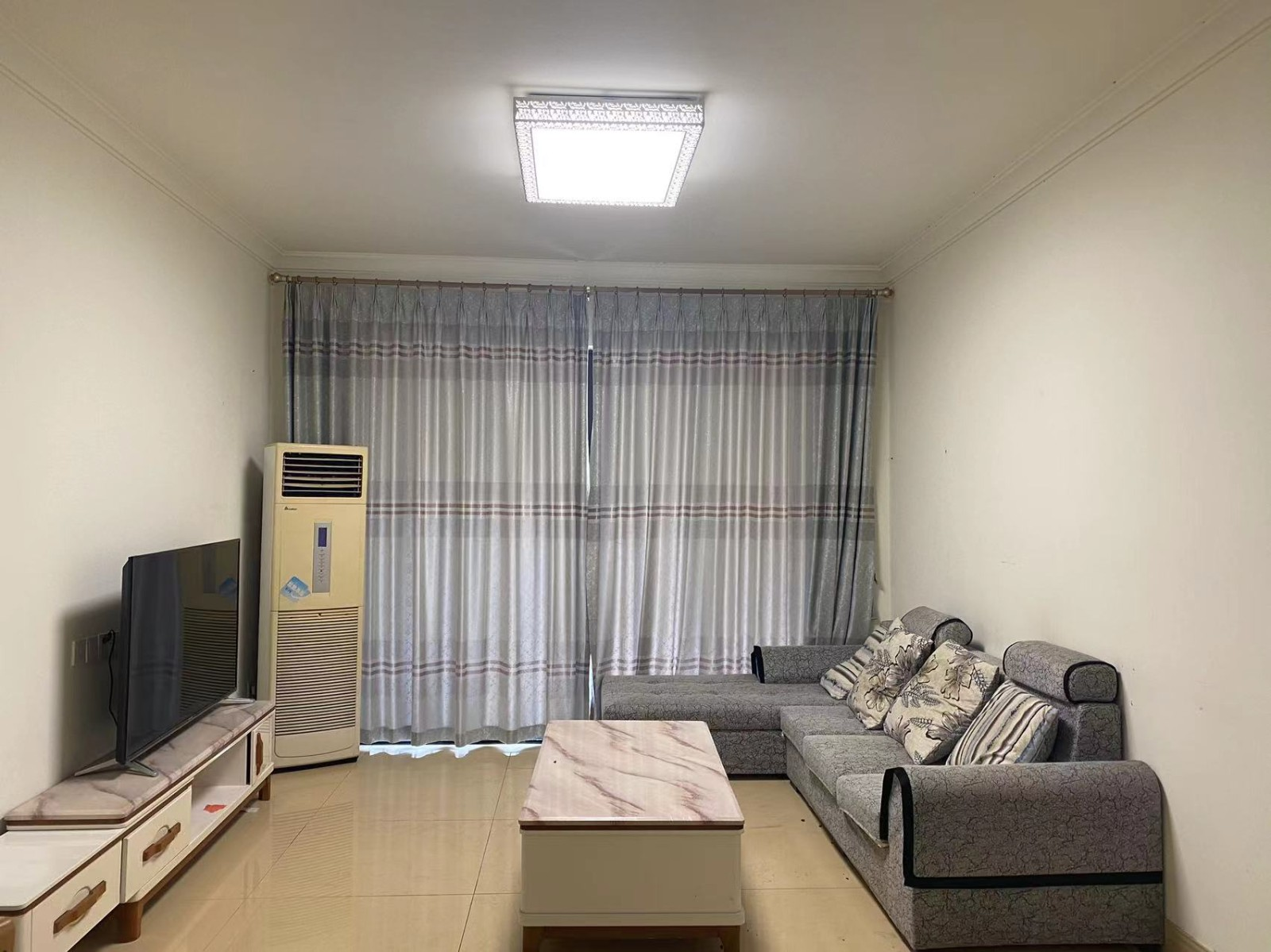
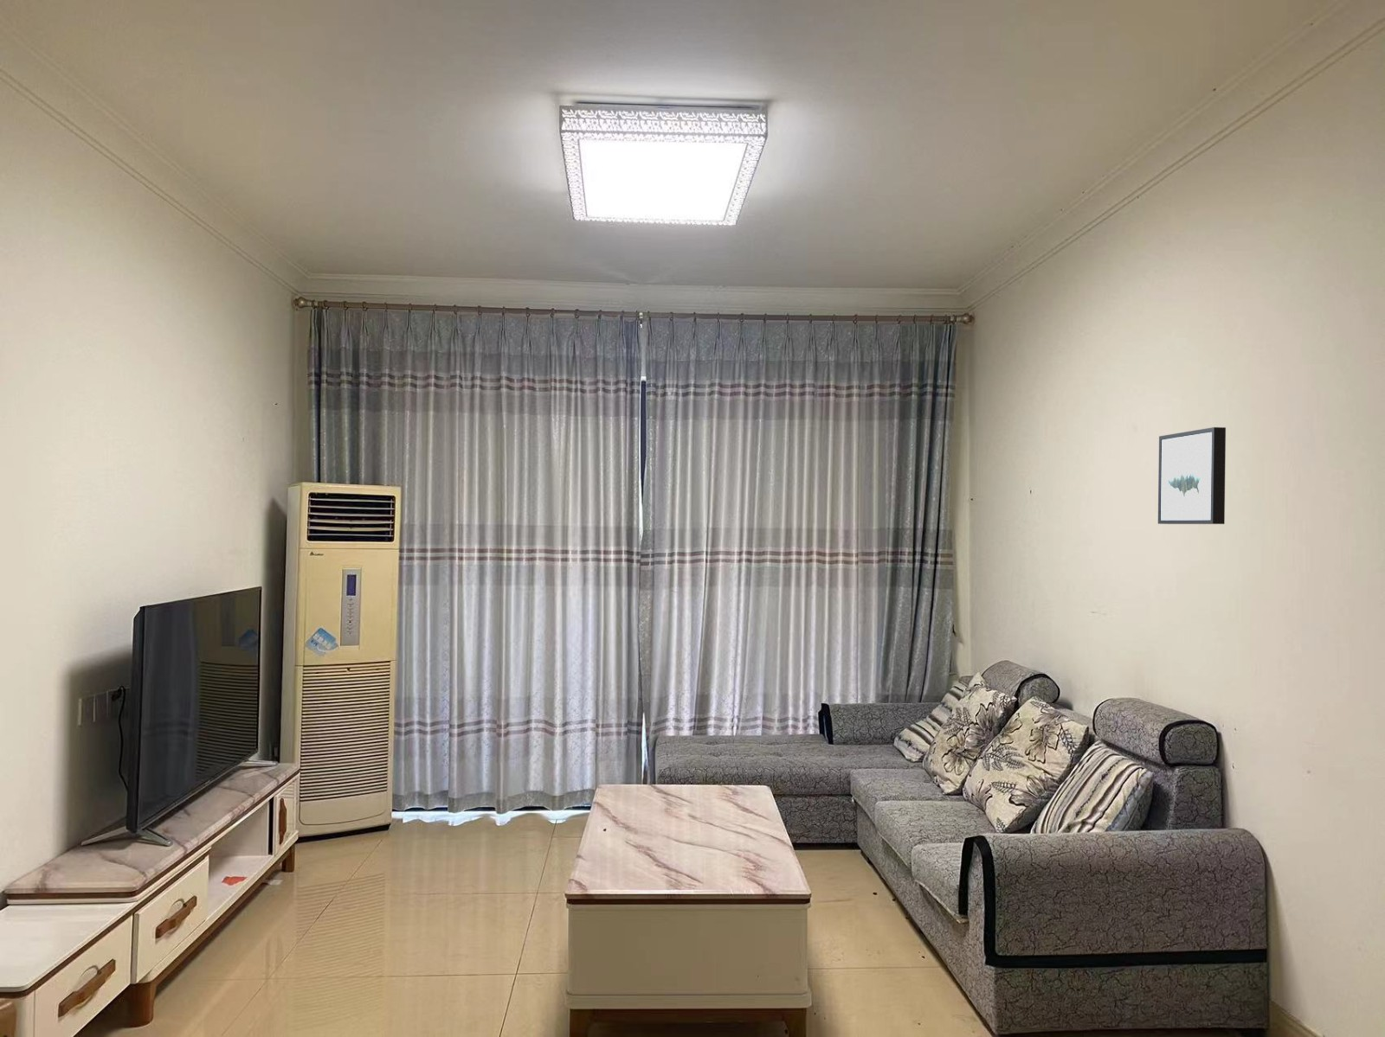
+ wall art (1189, 477)
